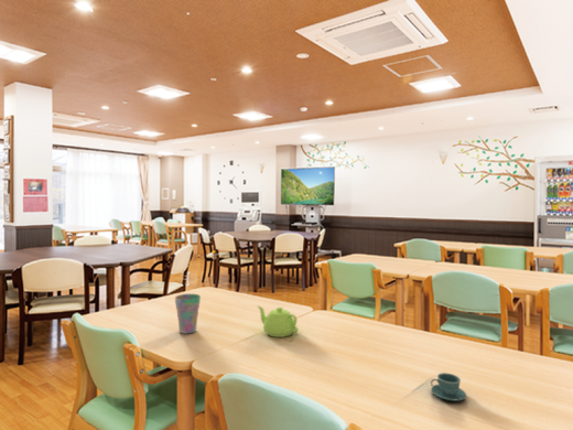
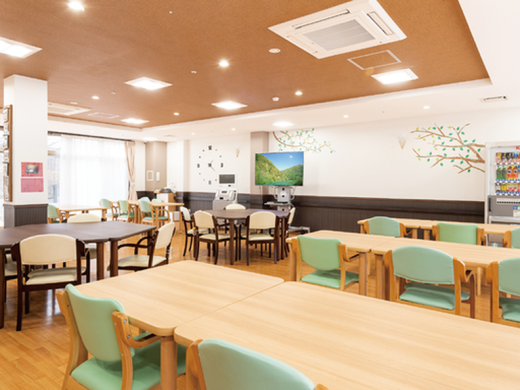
- teapot (277, 319)
- teacup (447, 386)
- cup (187, 313)
